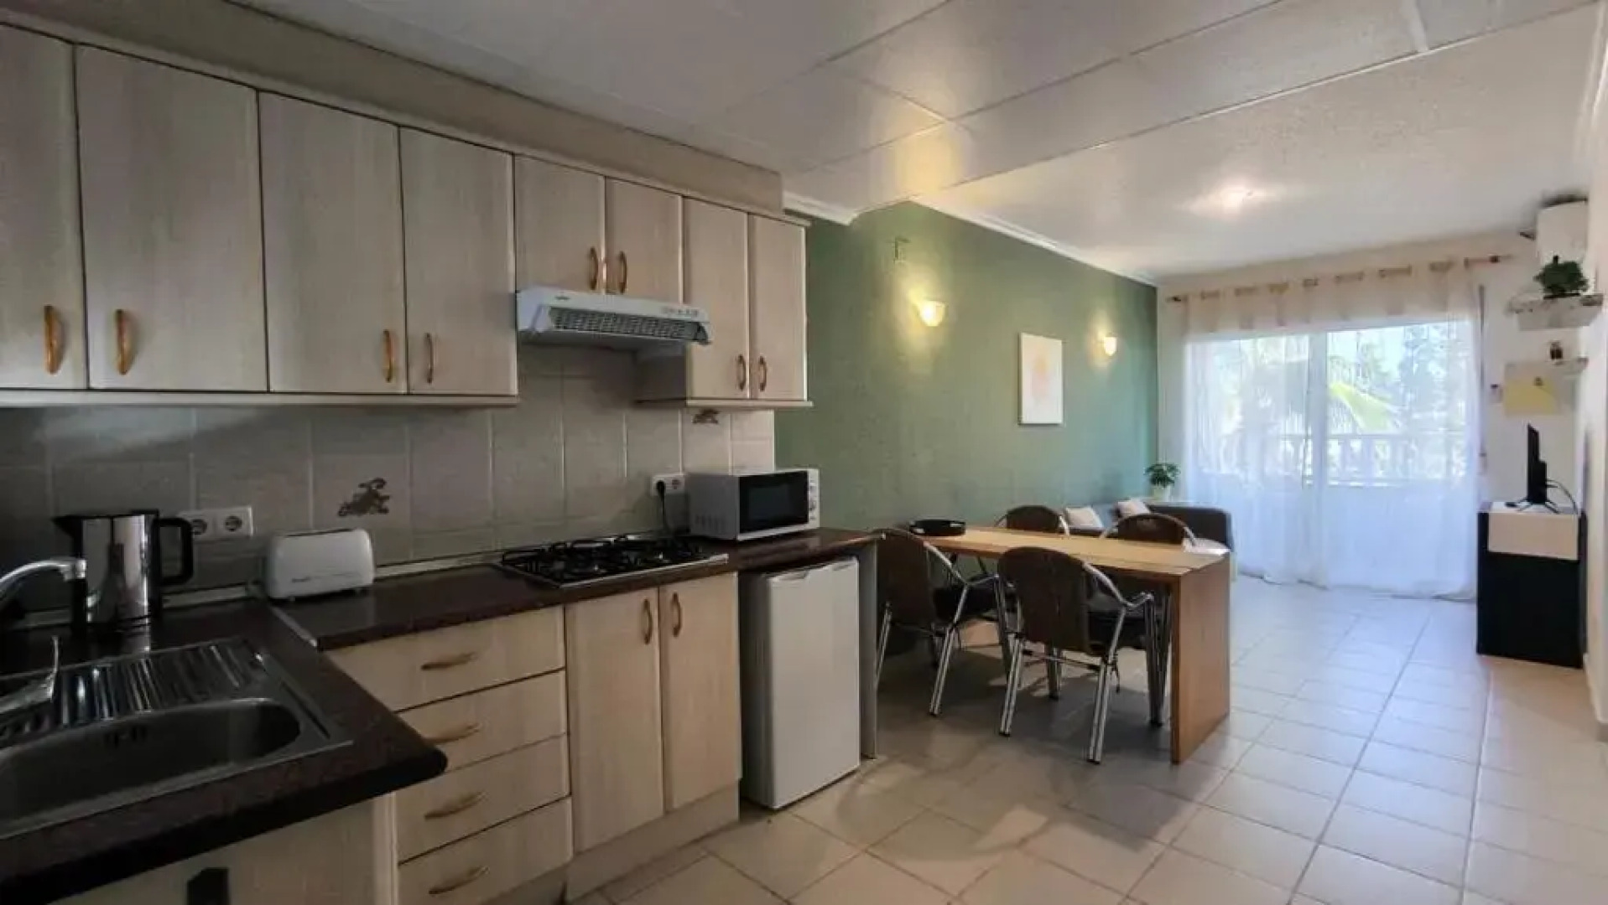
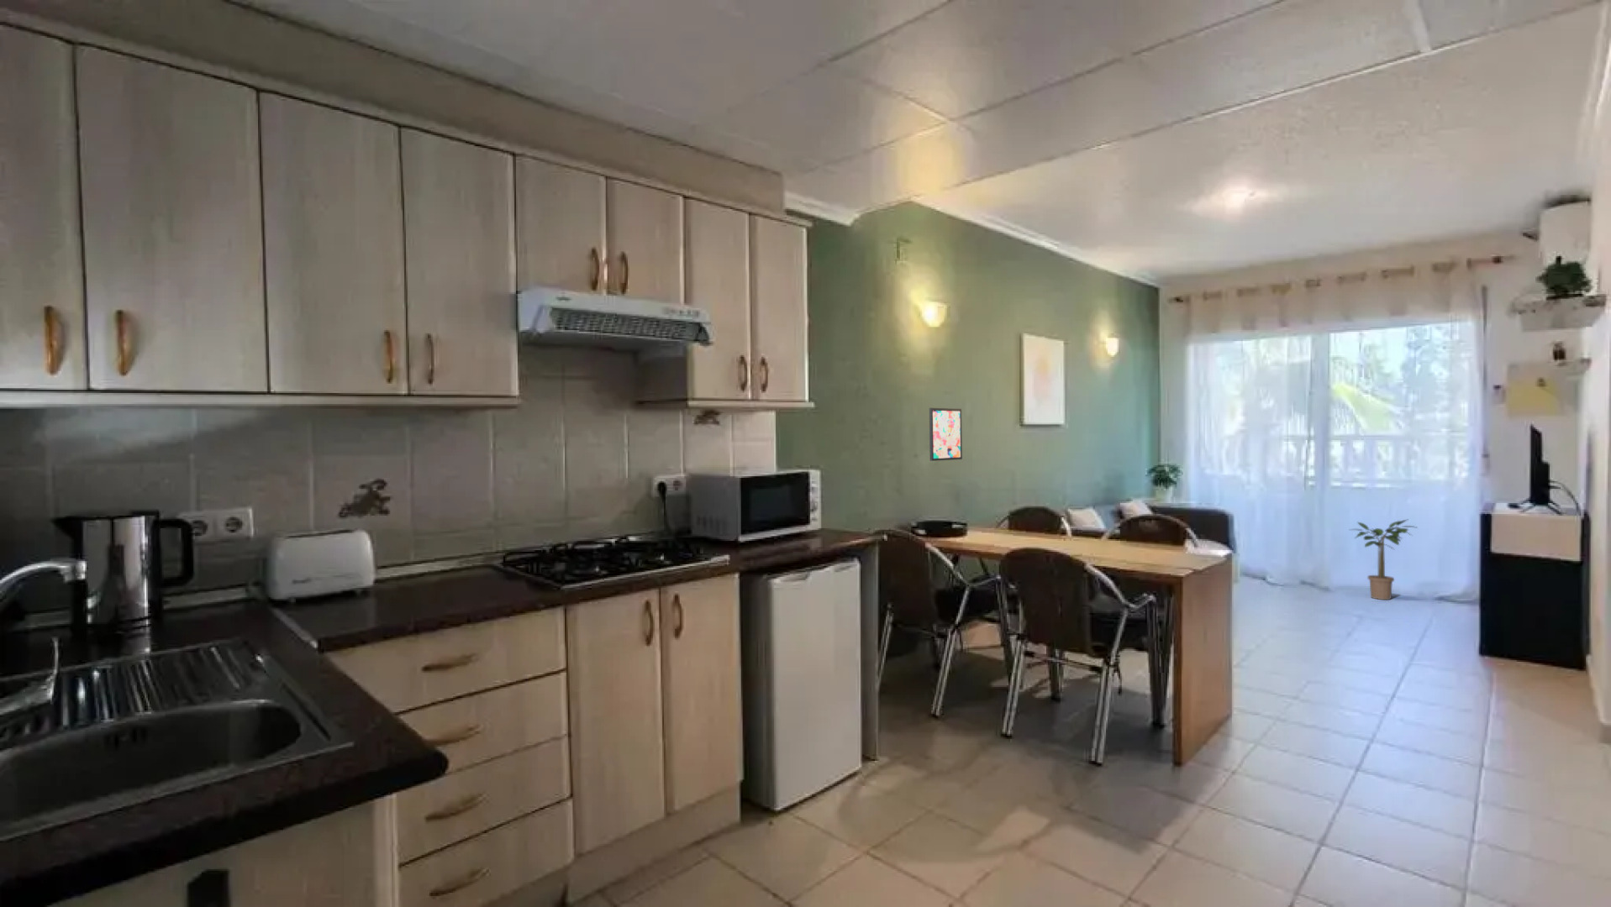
+ wall art (945, 435)
+ potted plant (1383, 556)
